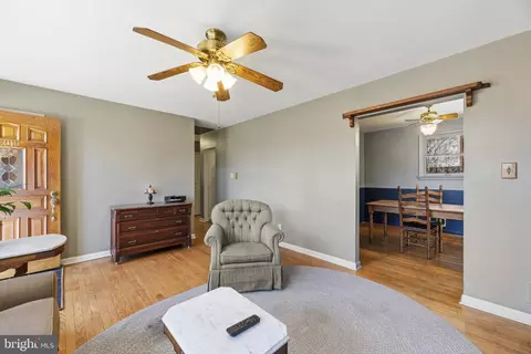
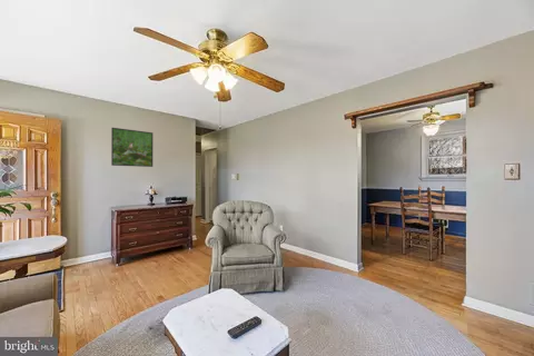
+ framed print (132, 148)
